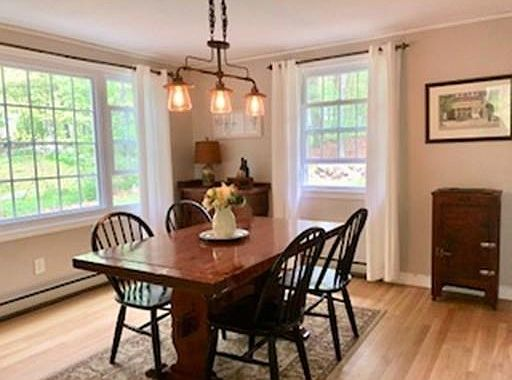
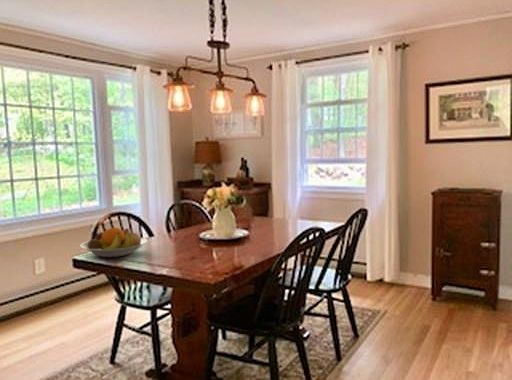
+ fruit bowl (114, 240)
